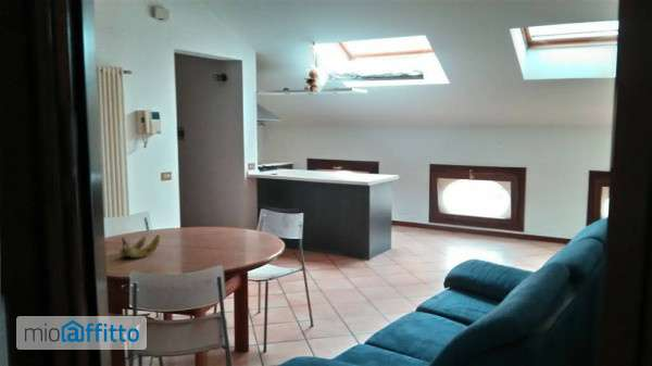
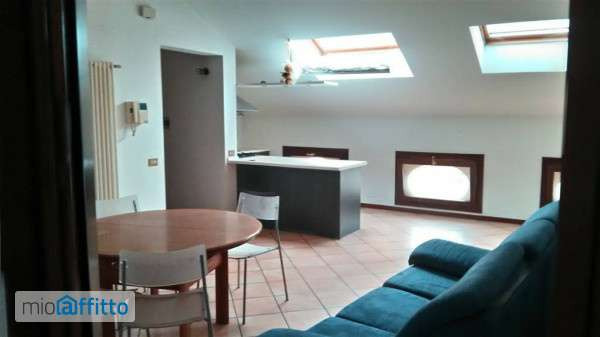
- banana (140, 243)
